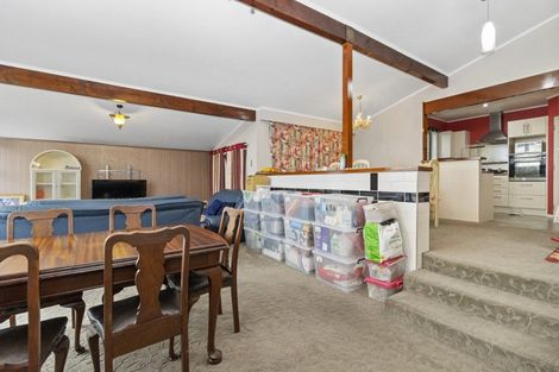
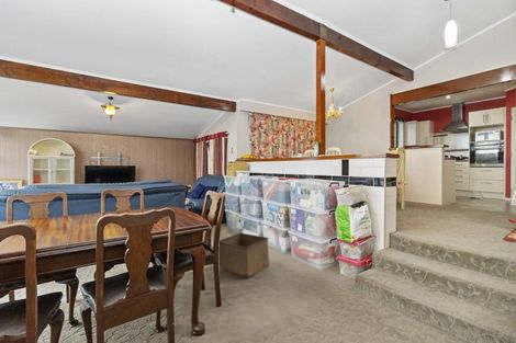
+ storage bin (244, 253)
